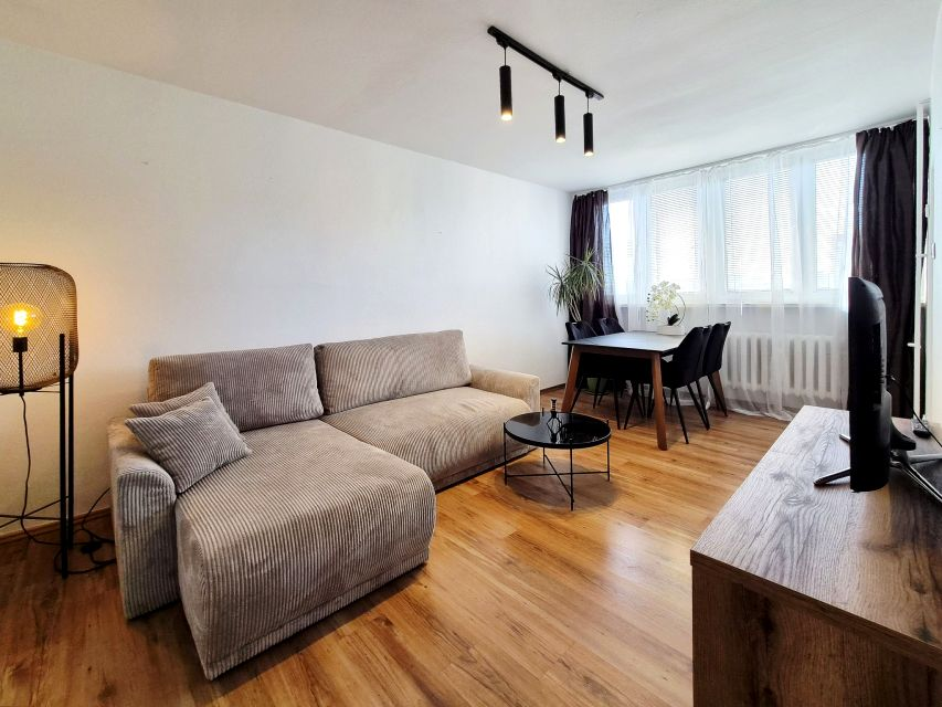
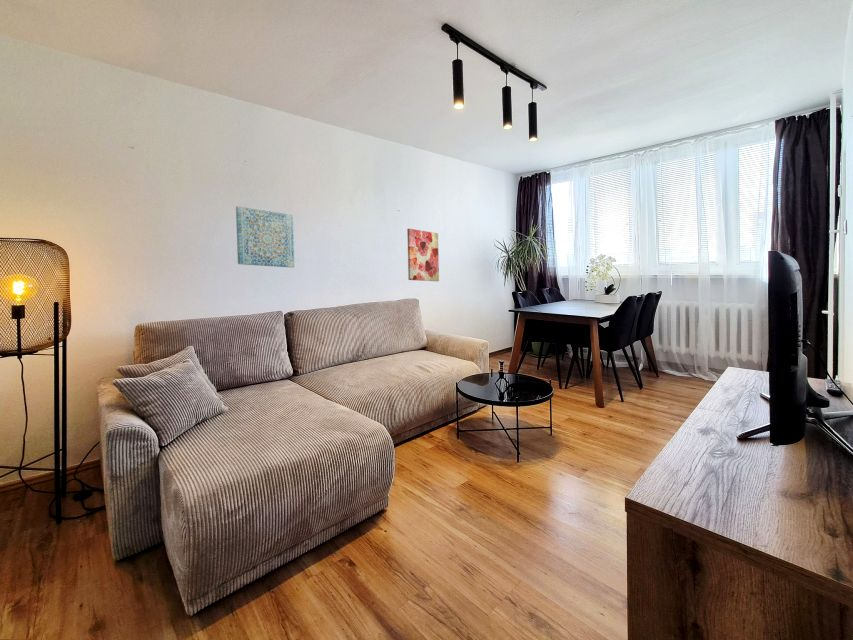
+ wall art (423, 255)
+ wall art (266, 238)
